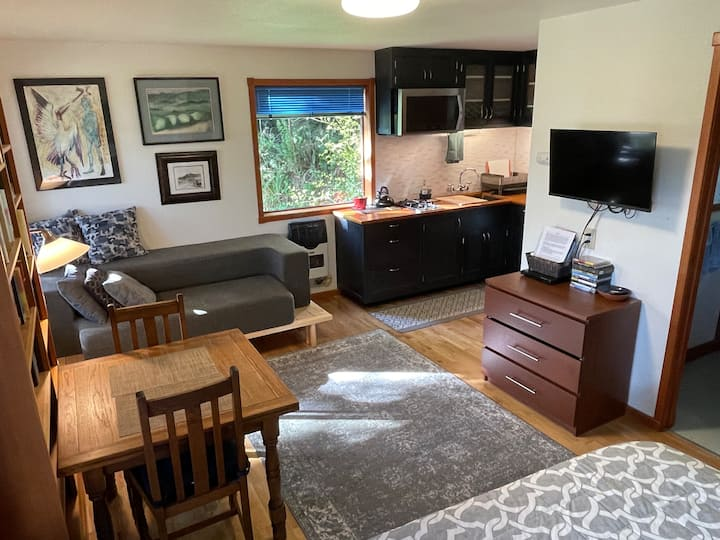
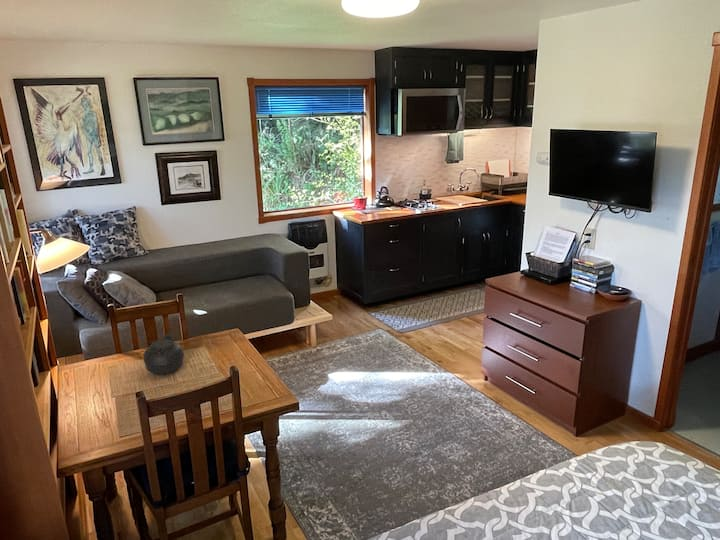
+ teapot (164, 354)
